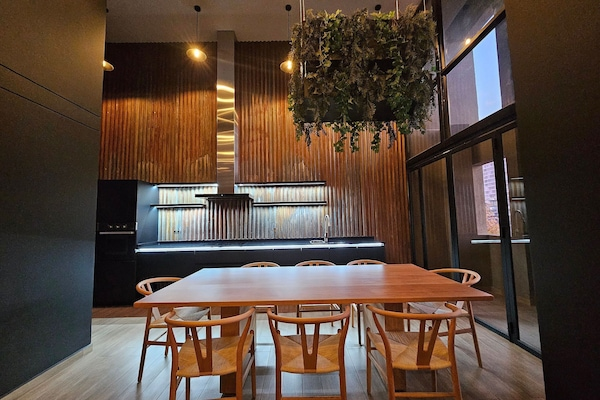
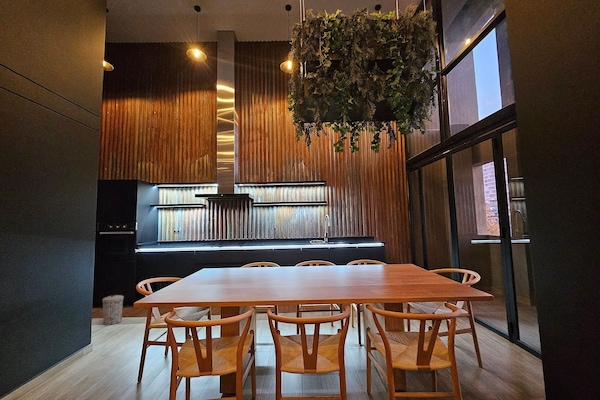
+ trash can (112, 308)
